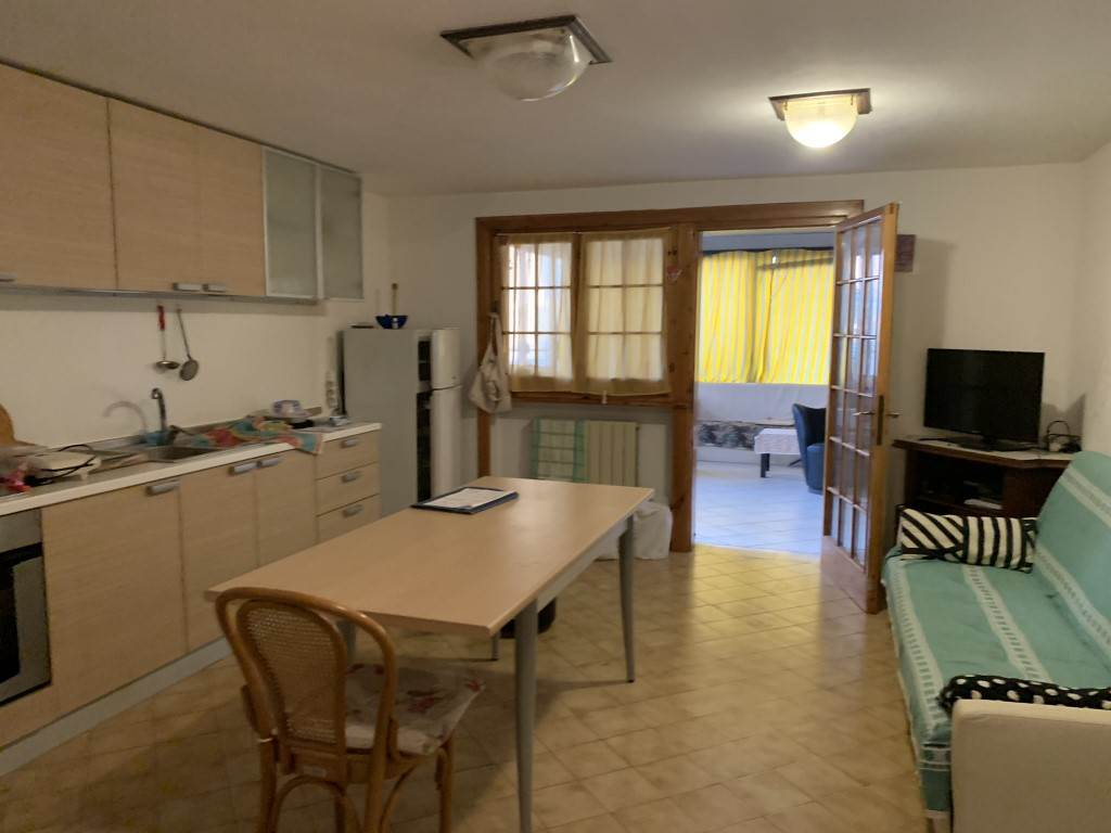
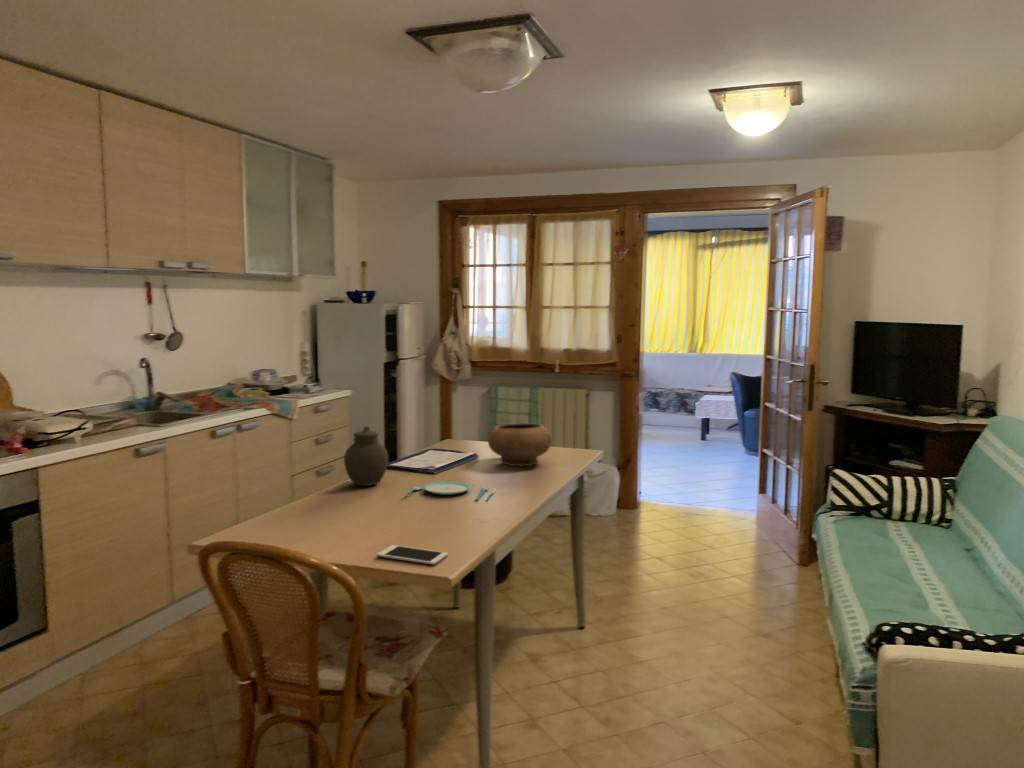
+ cell phone (412, 554)
+ plate (451, 490)
+ jar (366, 455)
+ bowl (519, 444)
